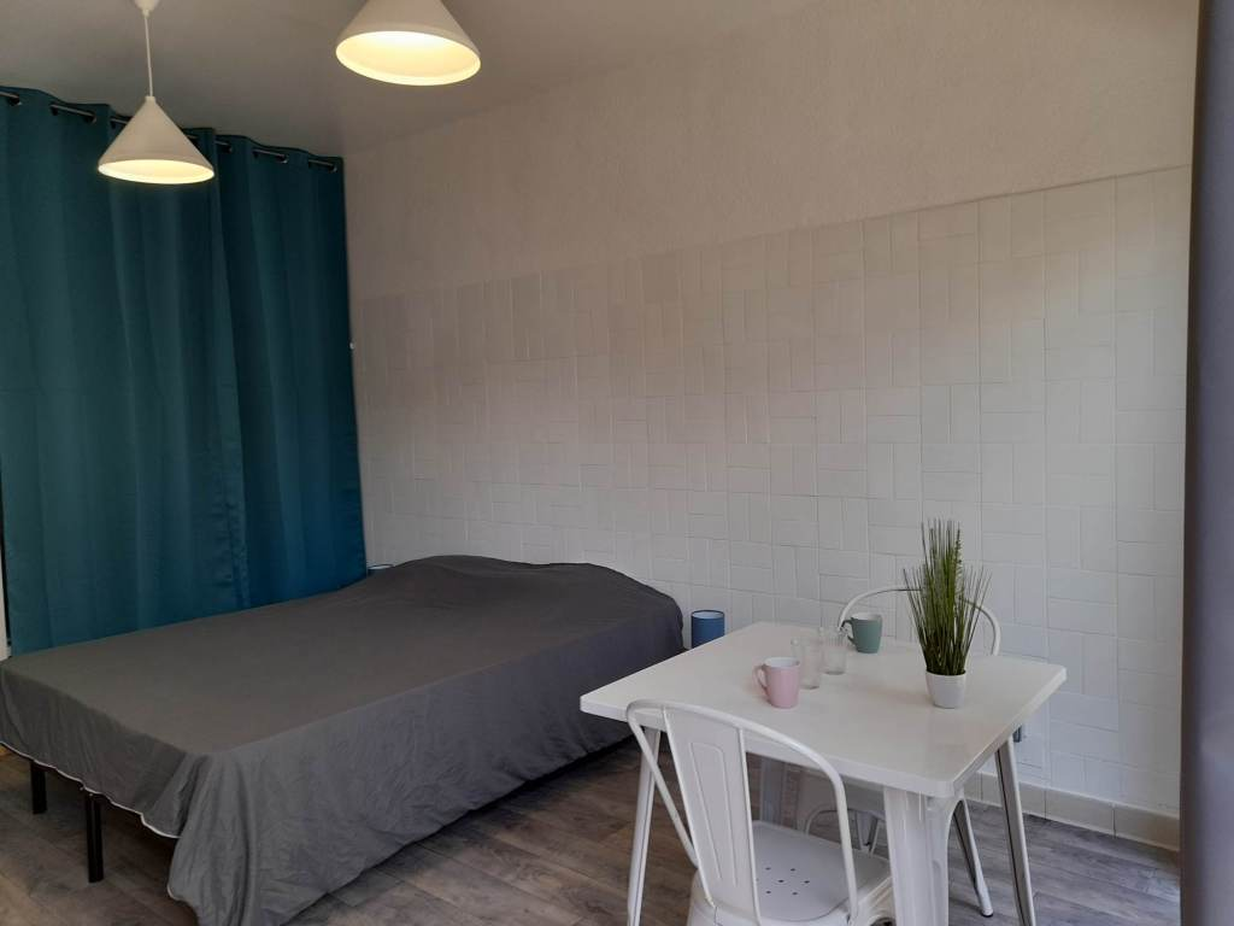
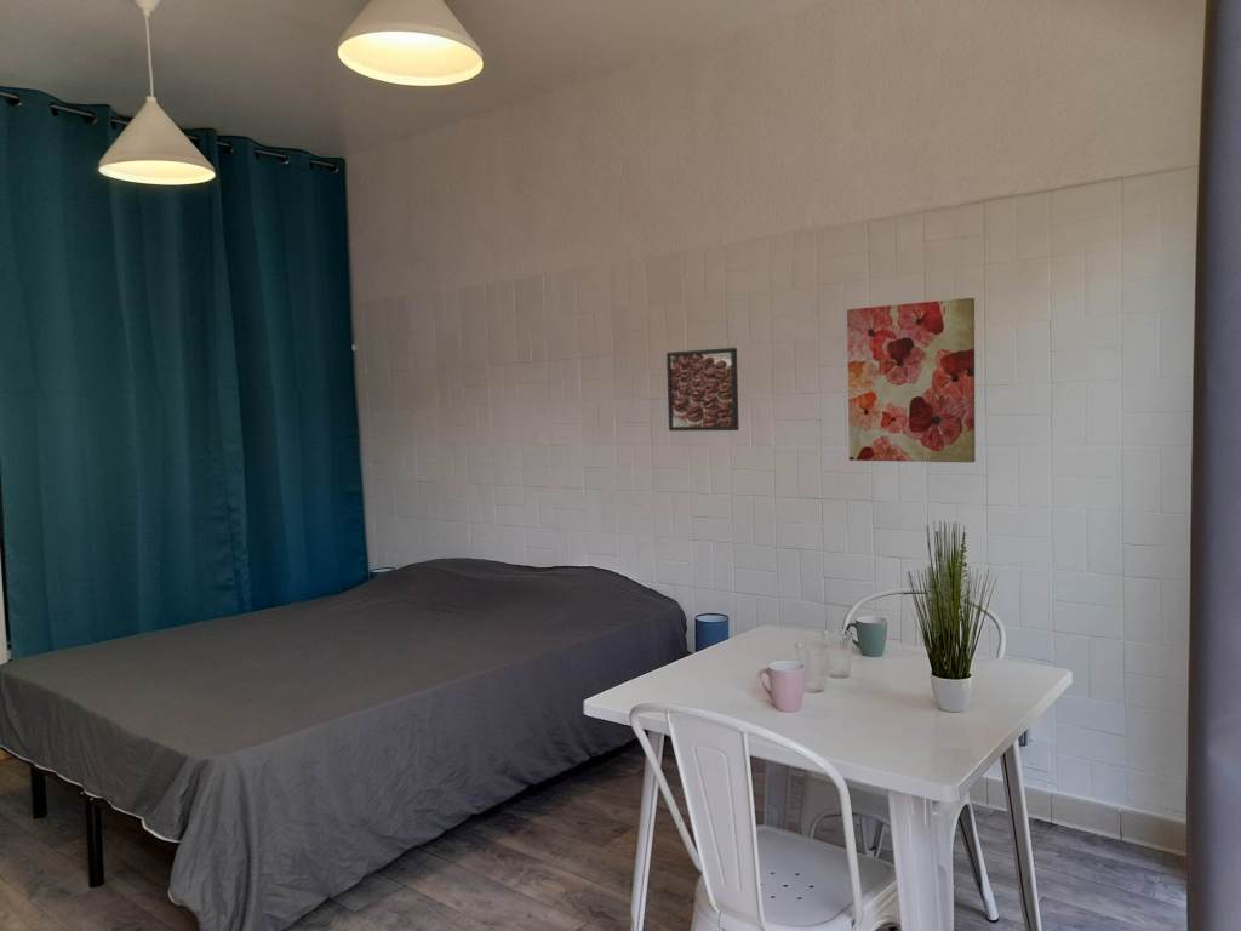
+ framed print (702, 390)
+ wall art (909, 383)
